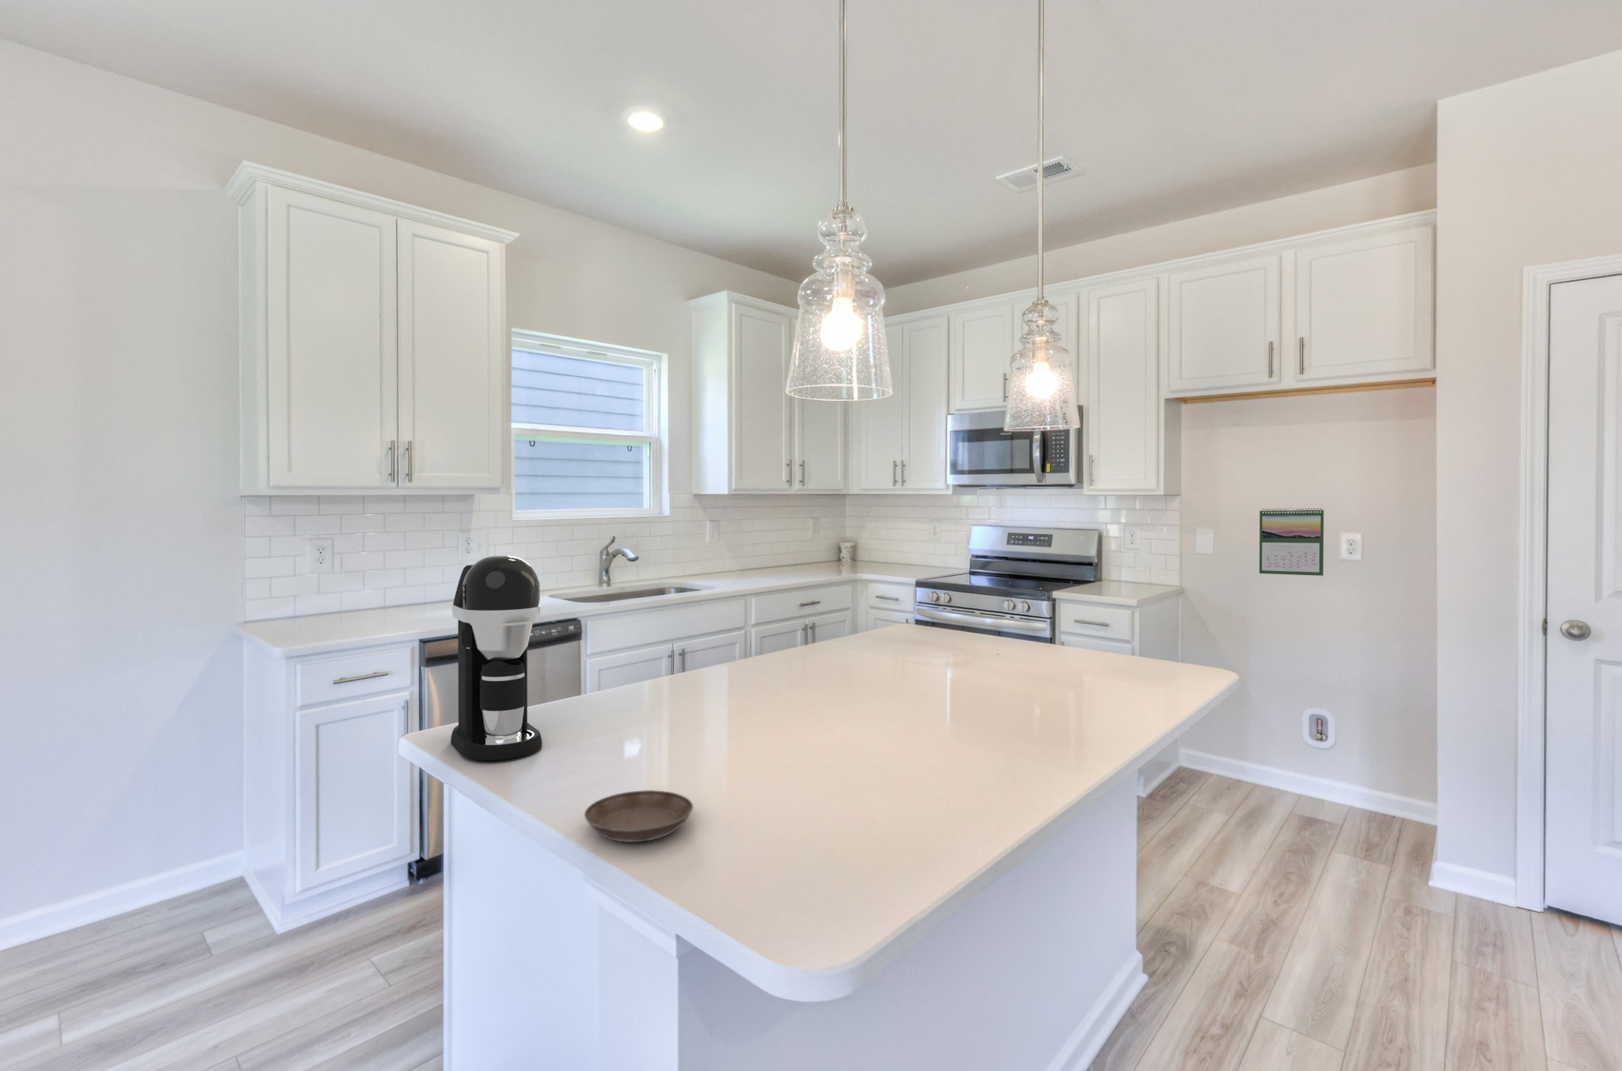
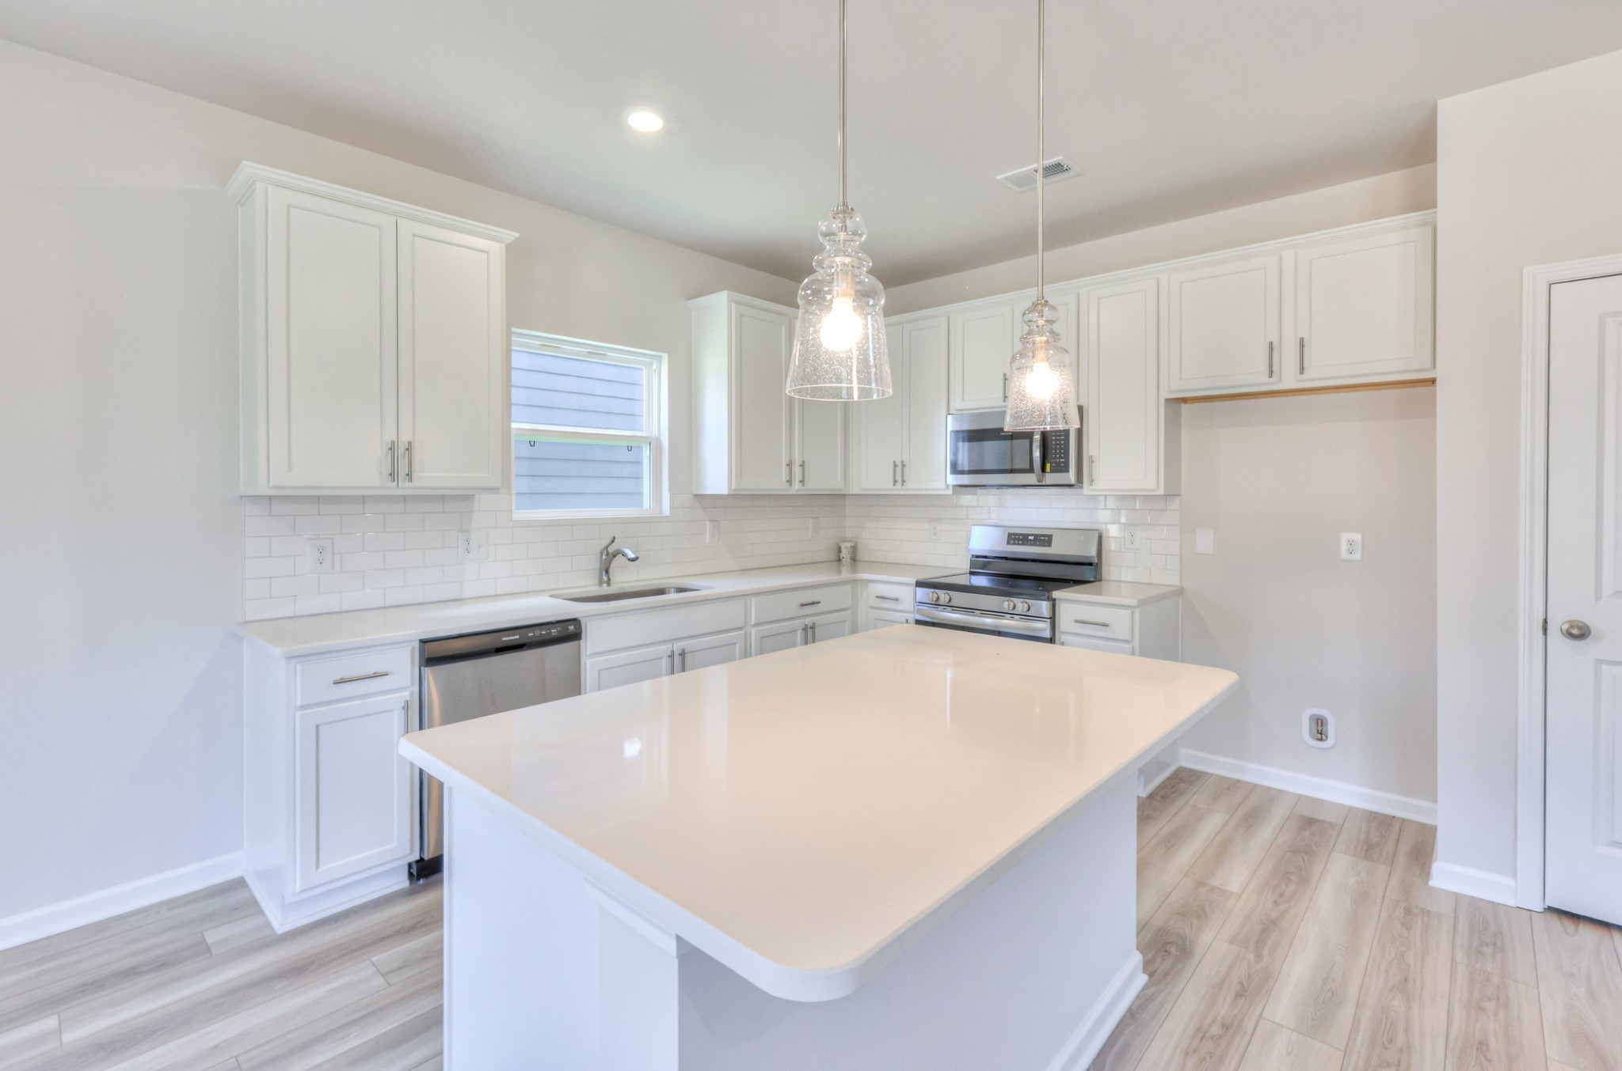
- saucer (639, 818)
- calendar (1291, 540)
- coffee maker (495, 649)
